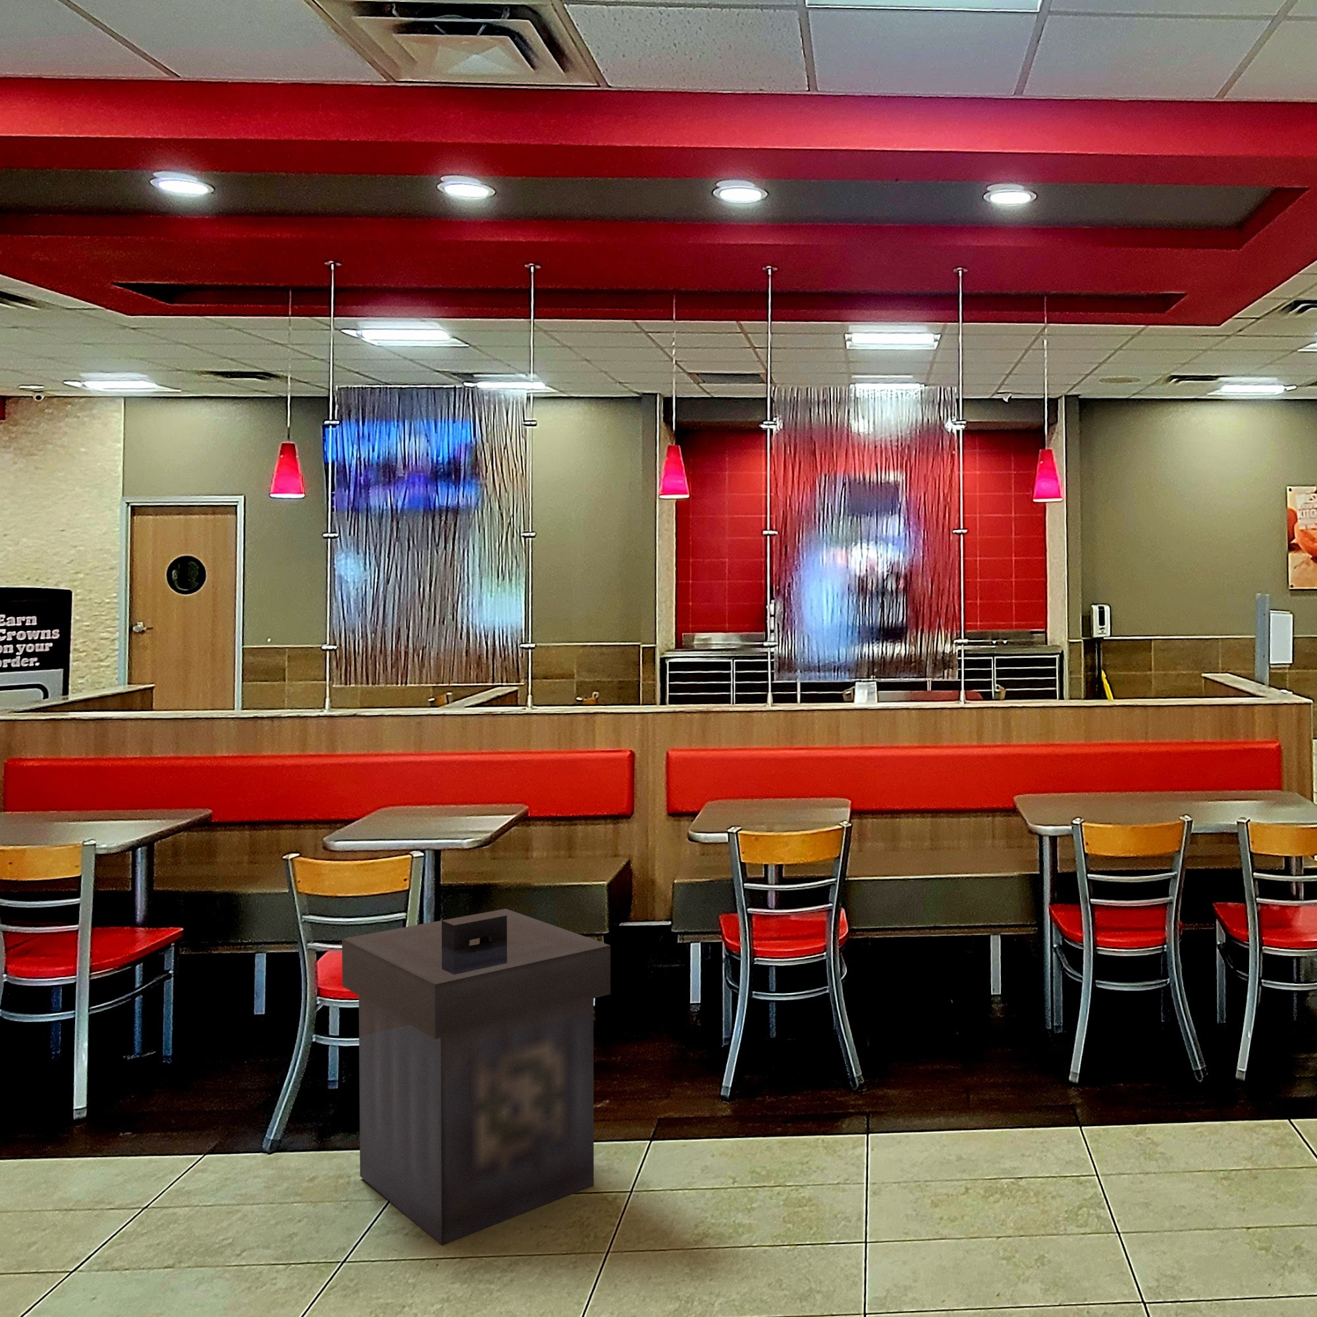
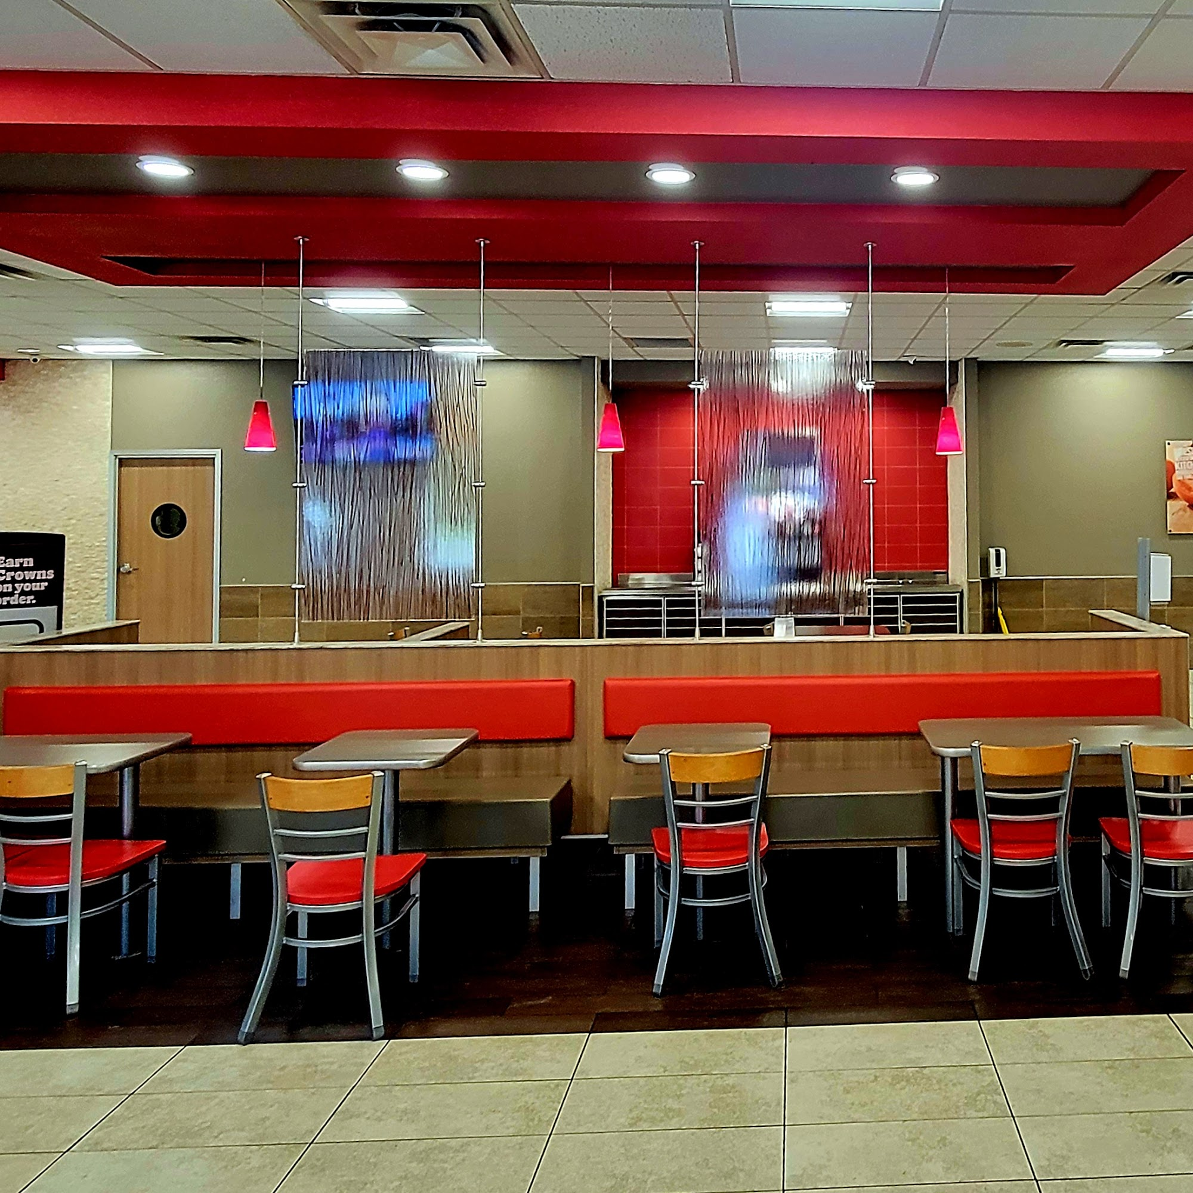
- trash can (475, 1049)
